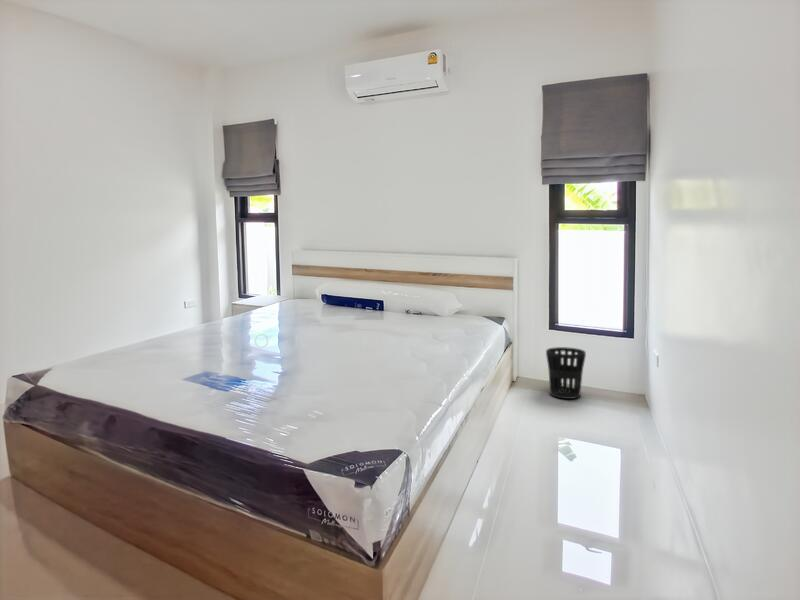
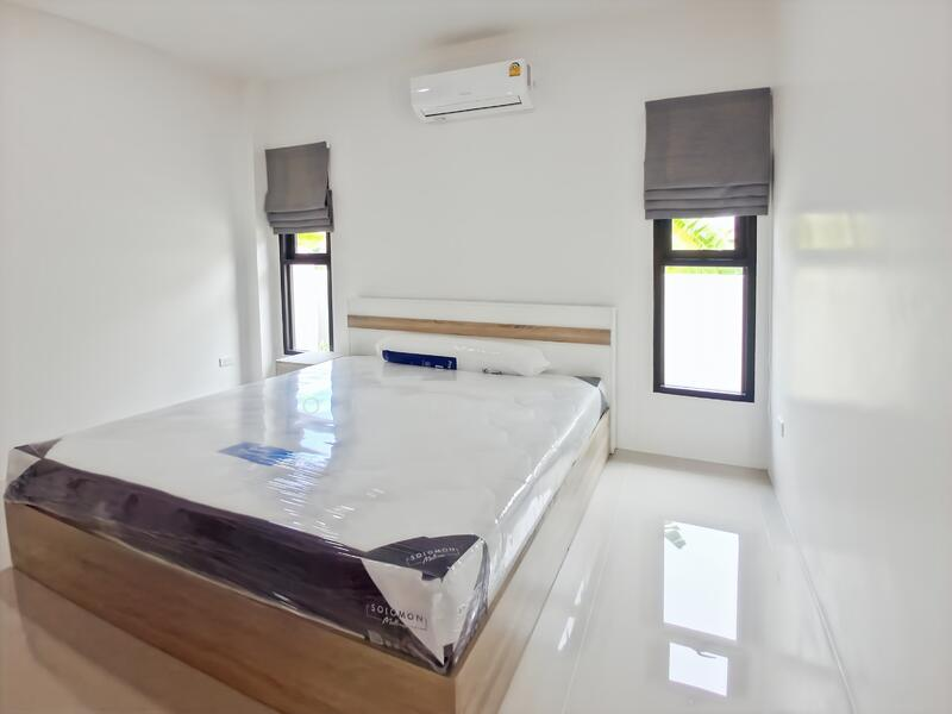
- wastebasket (565, 372)
